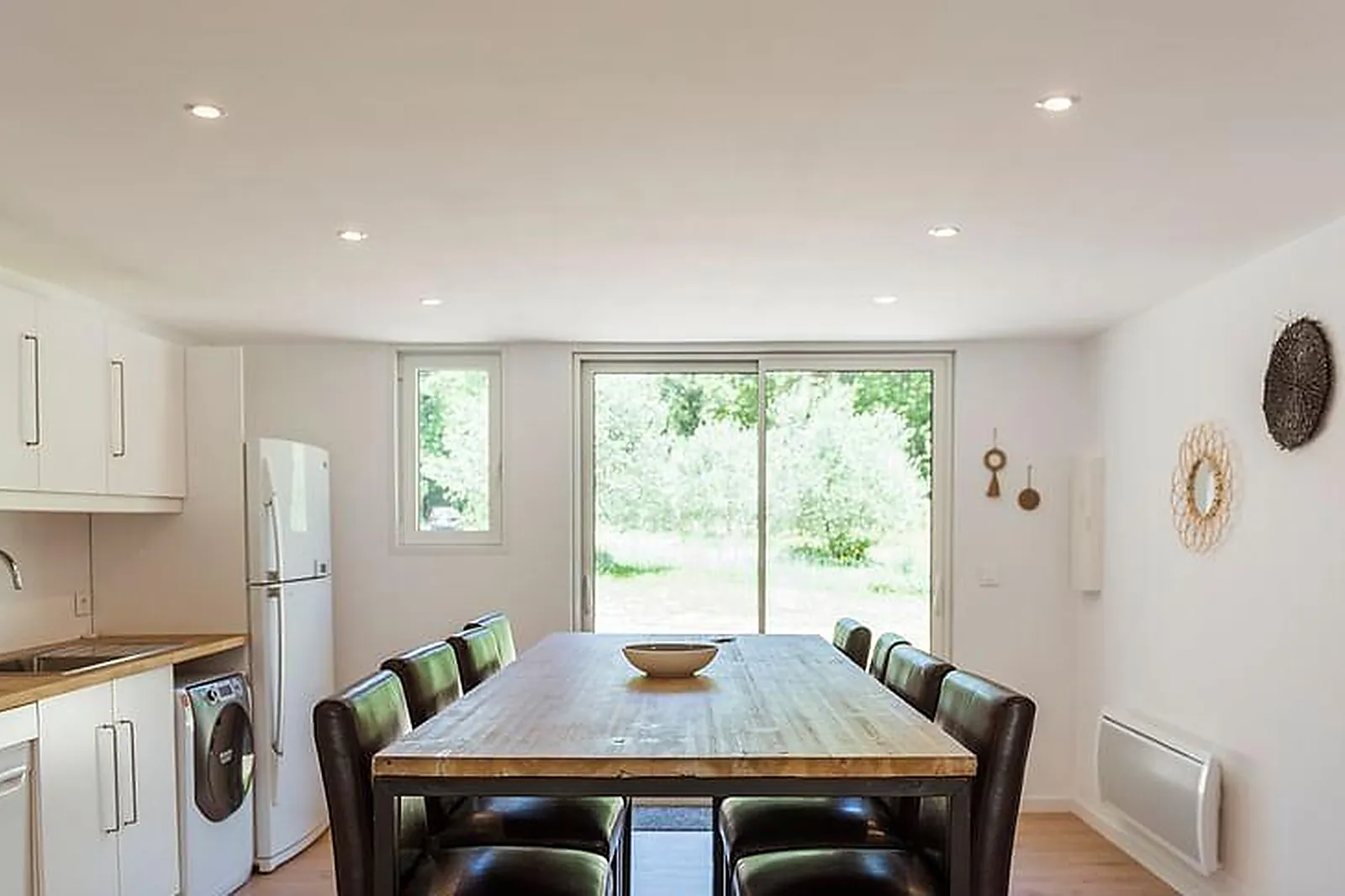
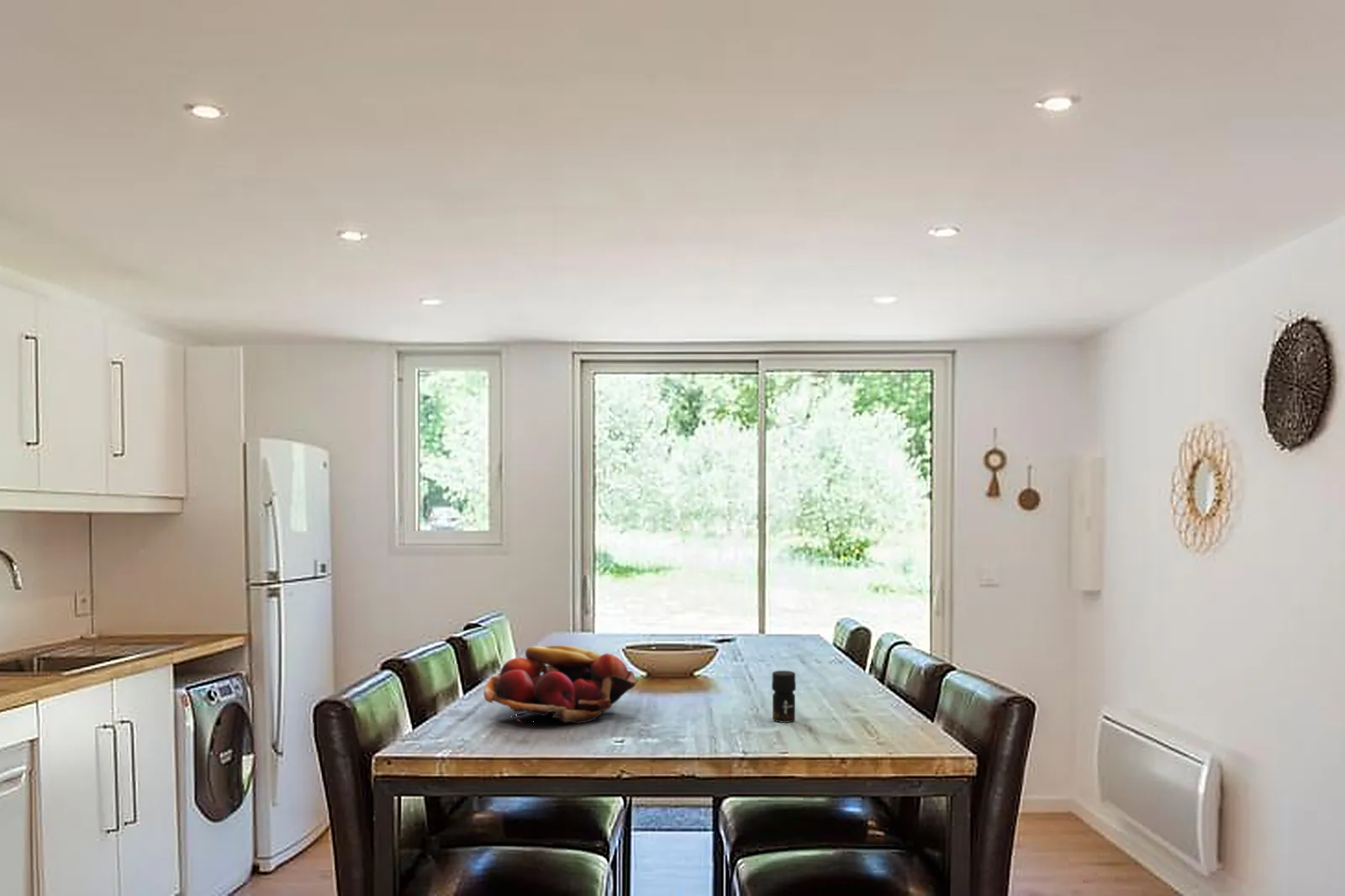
+ jar (783, 696)
+ fruit basket (558, 681)
